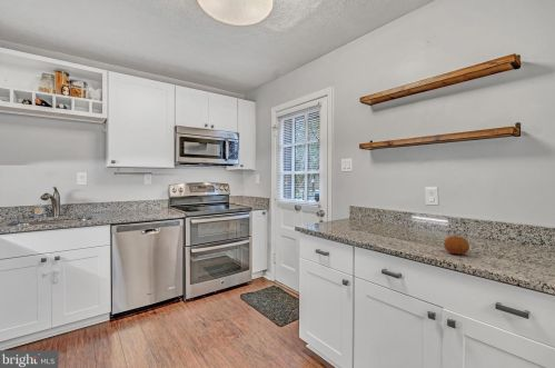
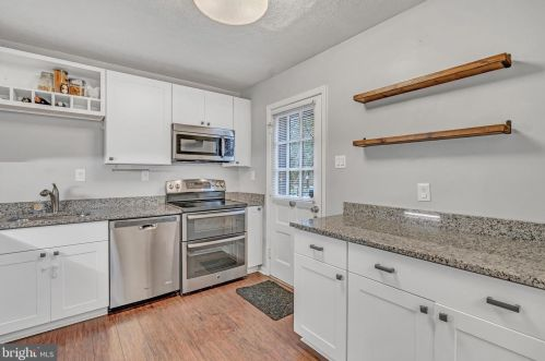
- fruit (456, 245)
